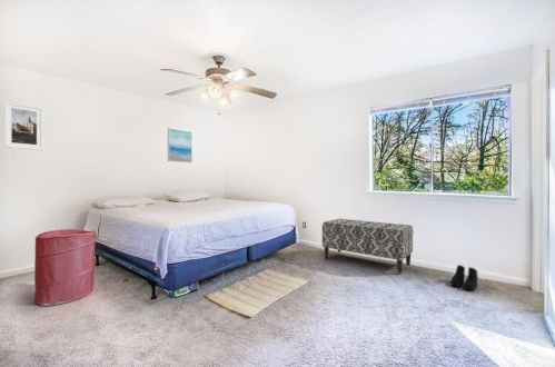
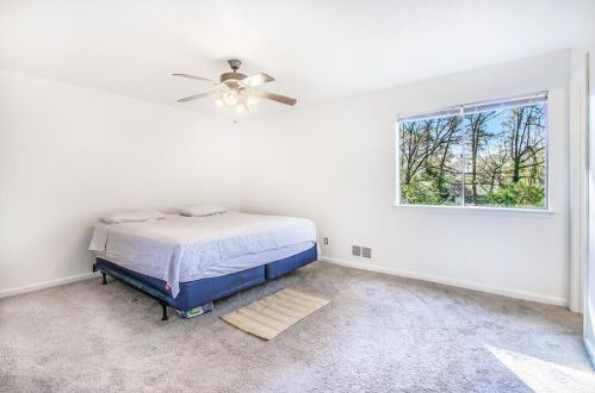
- boots (464, 276)
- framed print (23, 127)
- bench (365, 241)
- wall art (180, 146)
- laundry hamper (67, 262)
